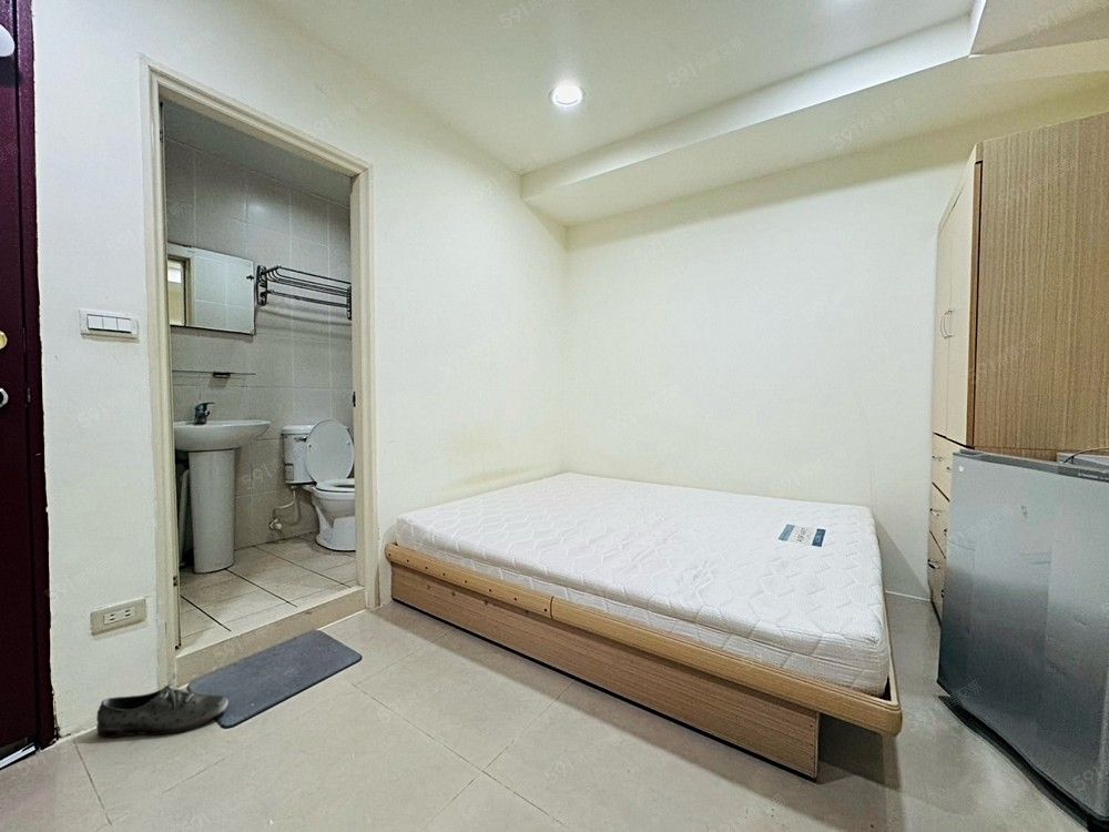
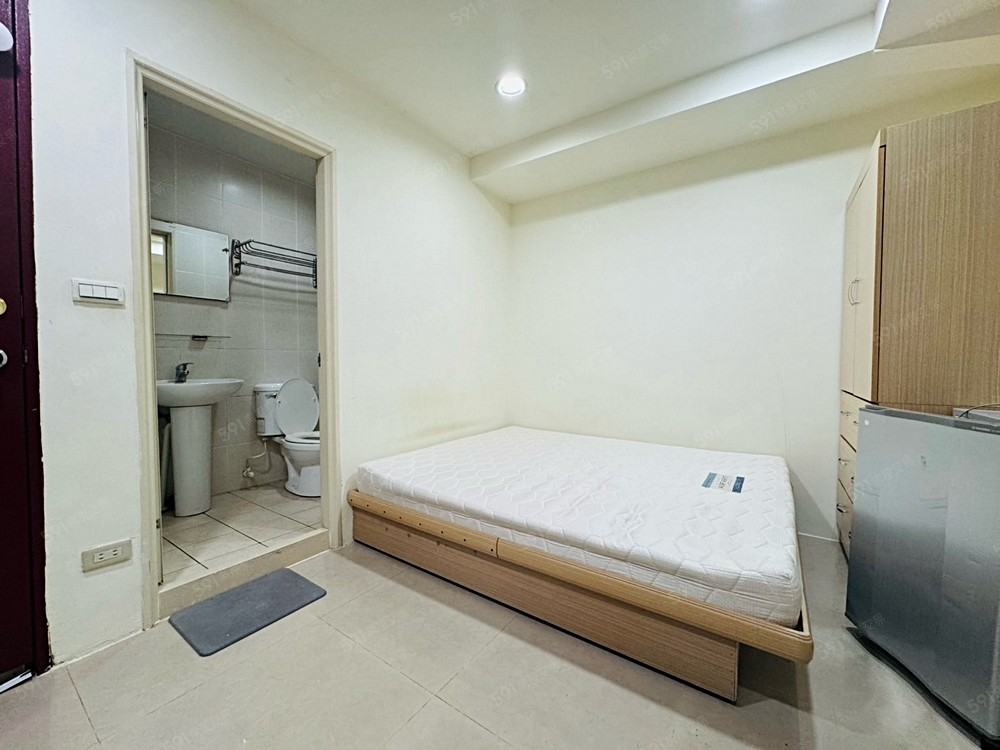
- shoe (164, 703)
